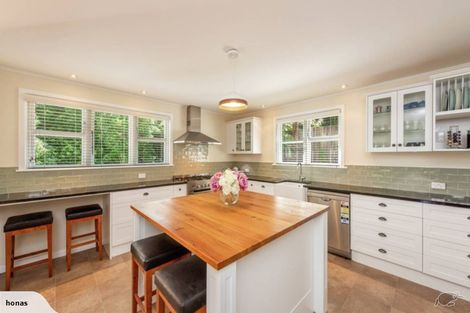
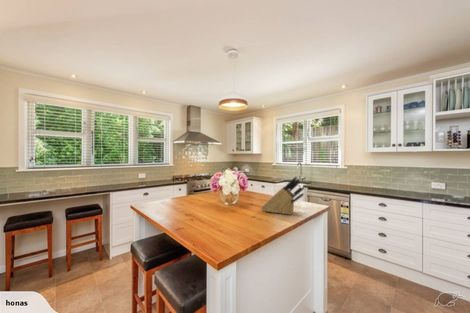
+ knife block (282, 194)
